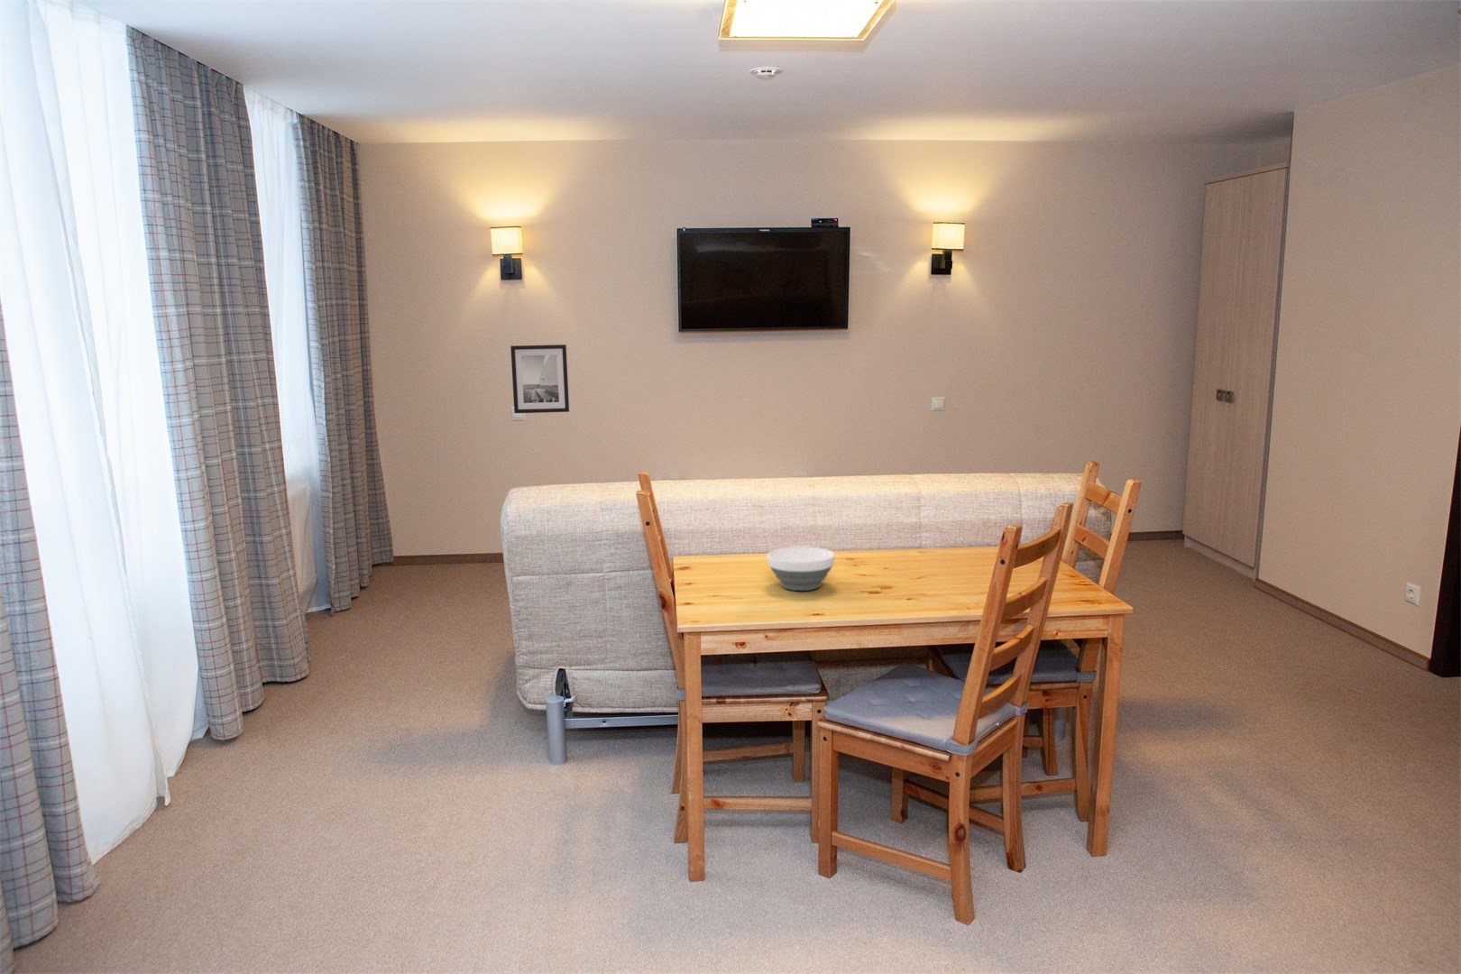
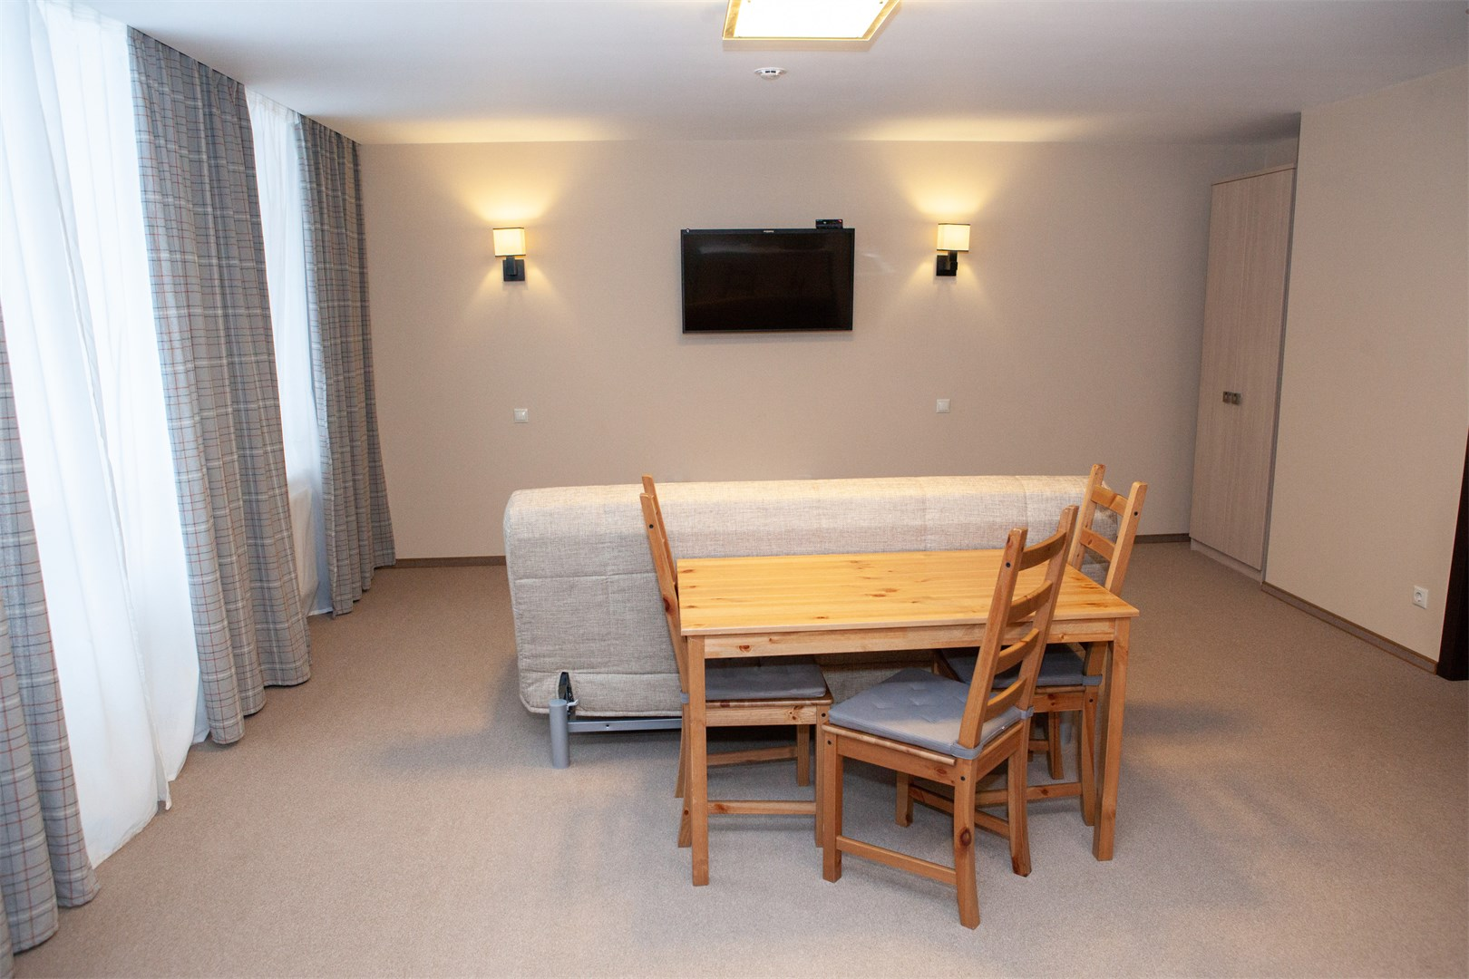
- bowl (801, 570)
- wall art (540, 378)
